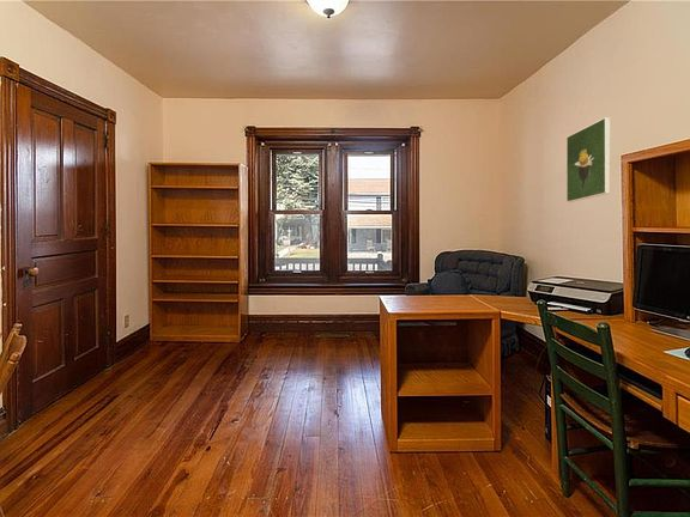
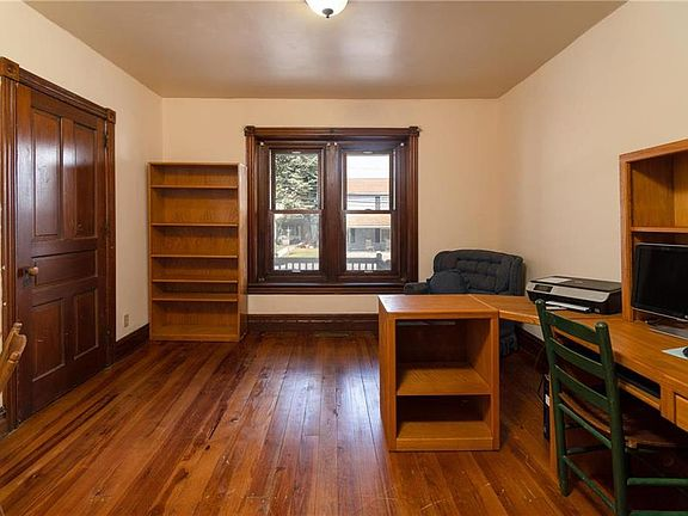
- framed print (586, 163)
